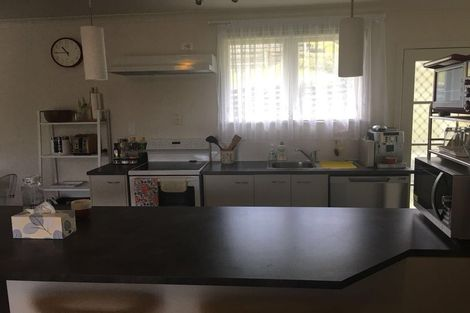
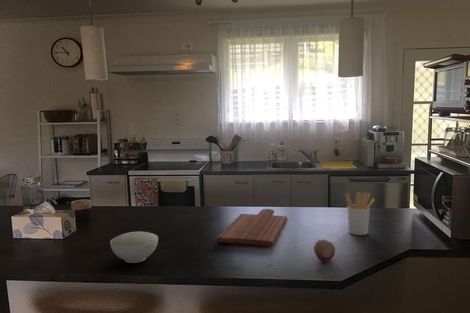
+ bowl (134, 246)
+ utensil holder (359, 212)
+ fruit (324, 249)
+ cutting board (255, 226)
